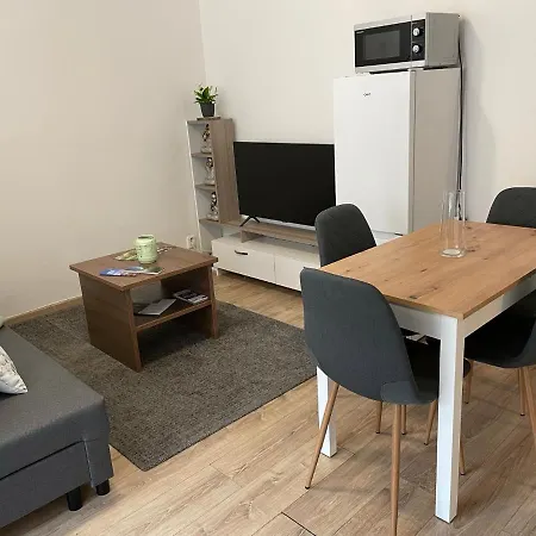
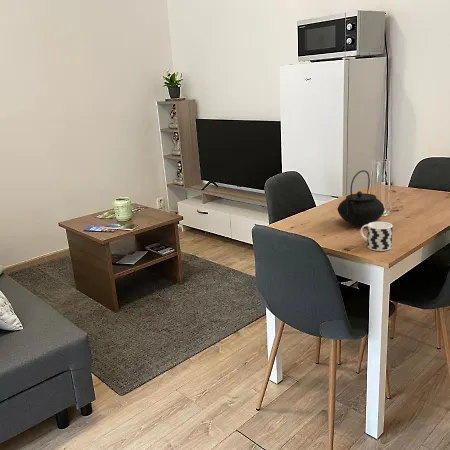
+ cup (375, 235)
+ teapot (359, 198)
